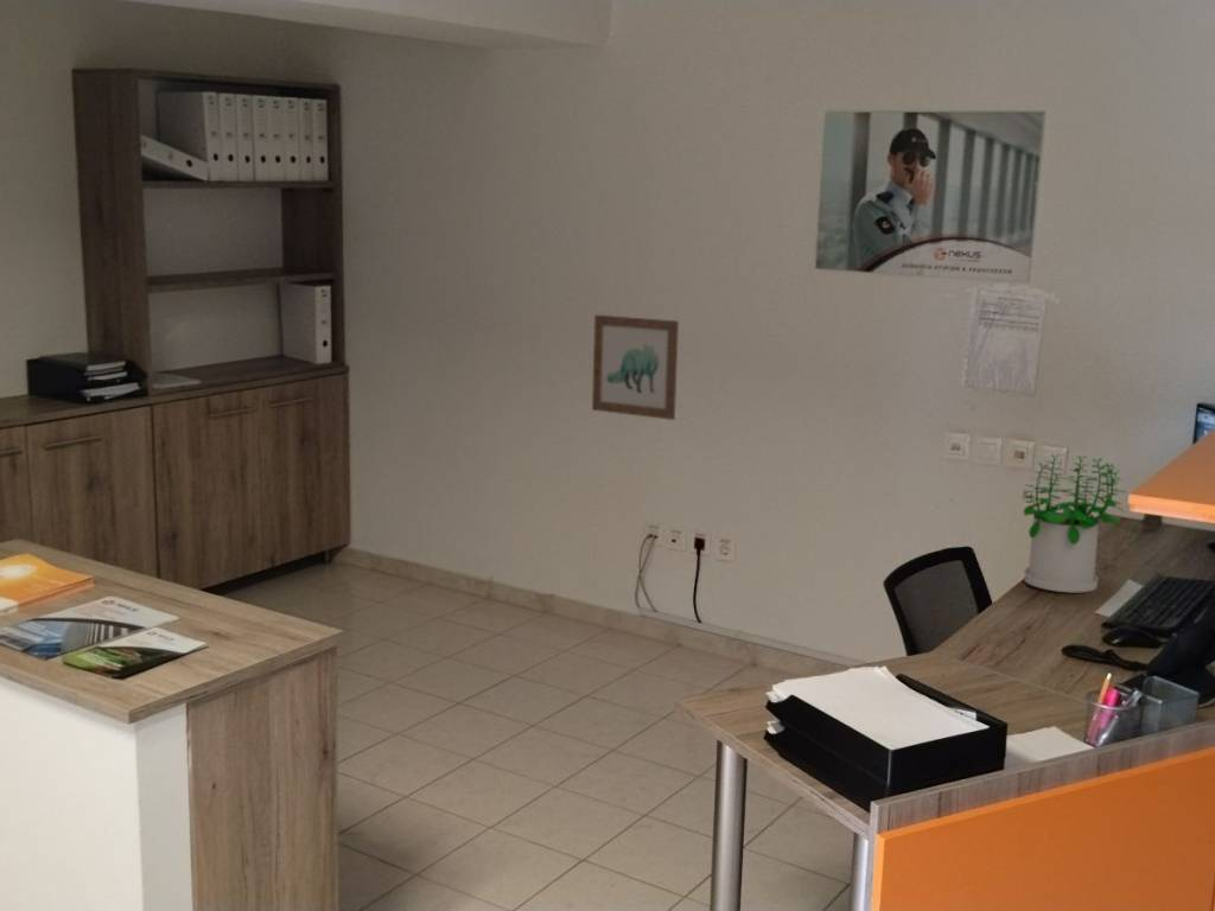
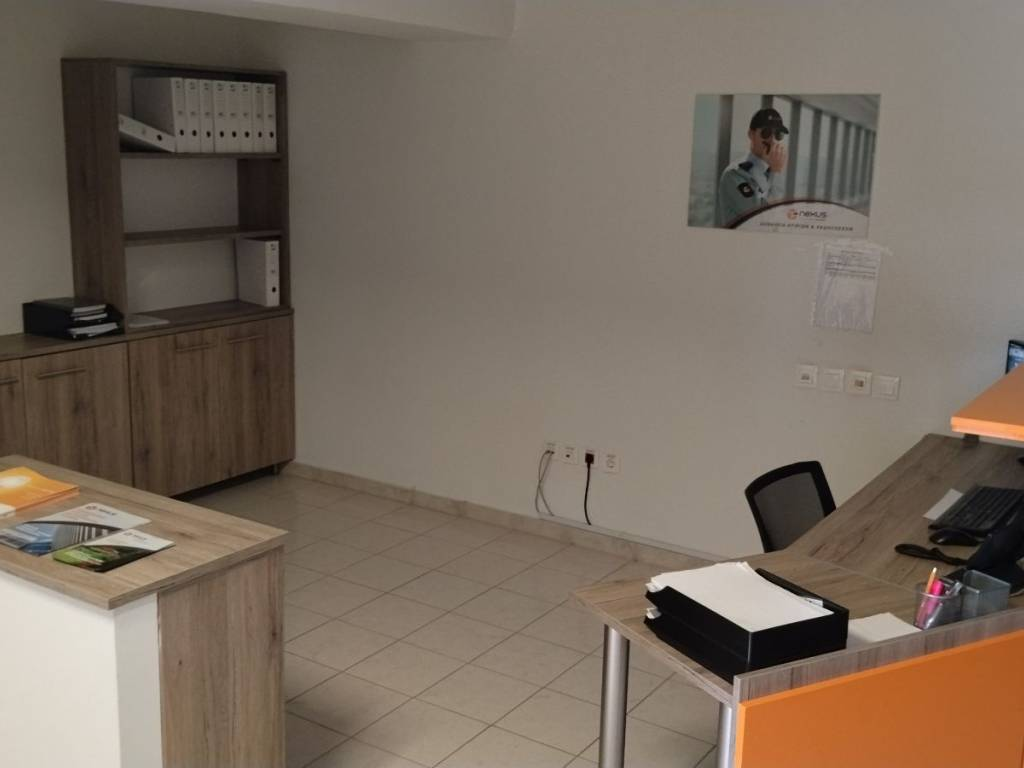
- potted plant (1074, 521)
- wall art (634, 367)
